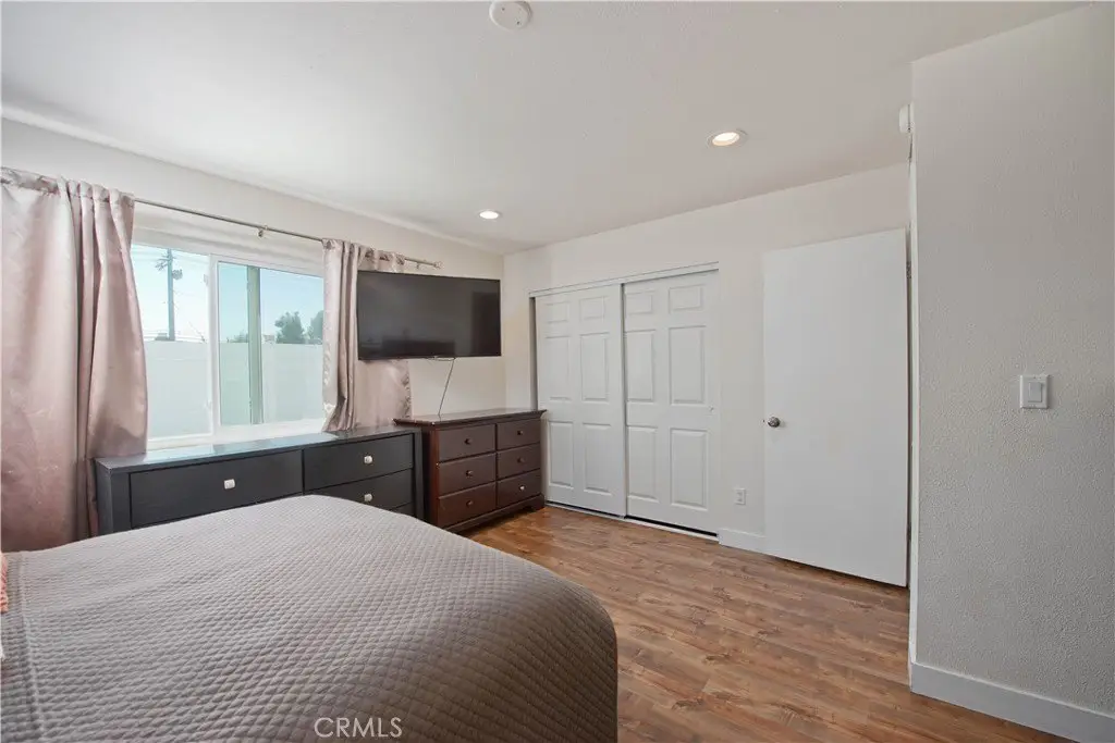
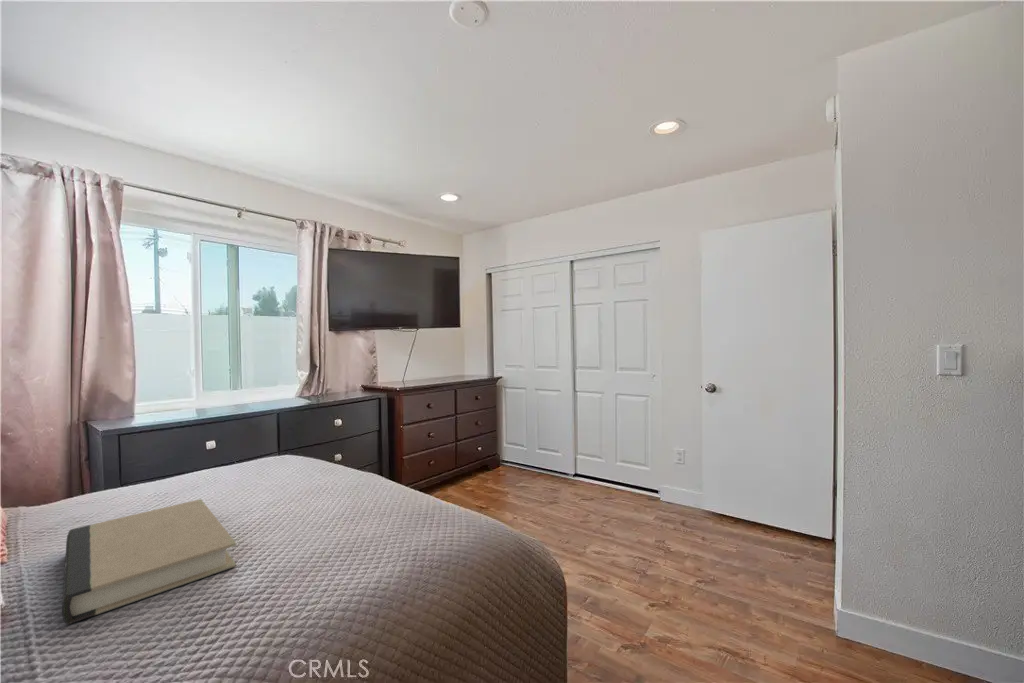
+ book (148, 547)
